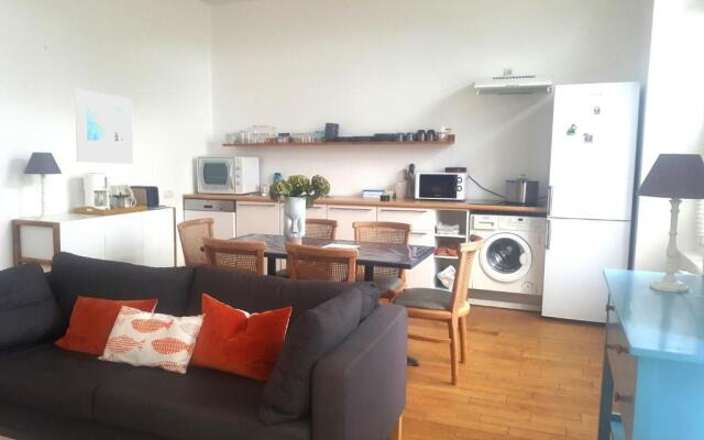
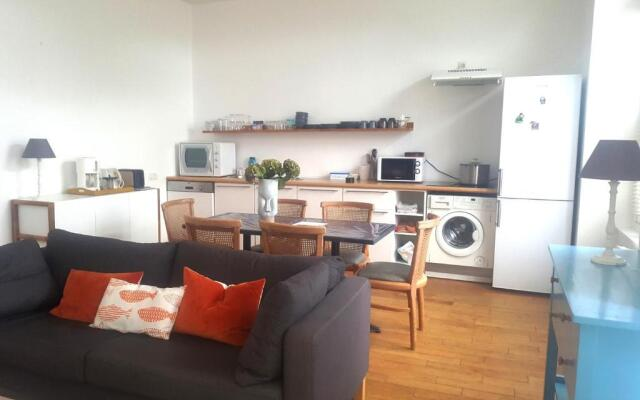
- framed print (106, 129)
